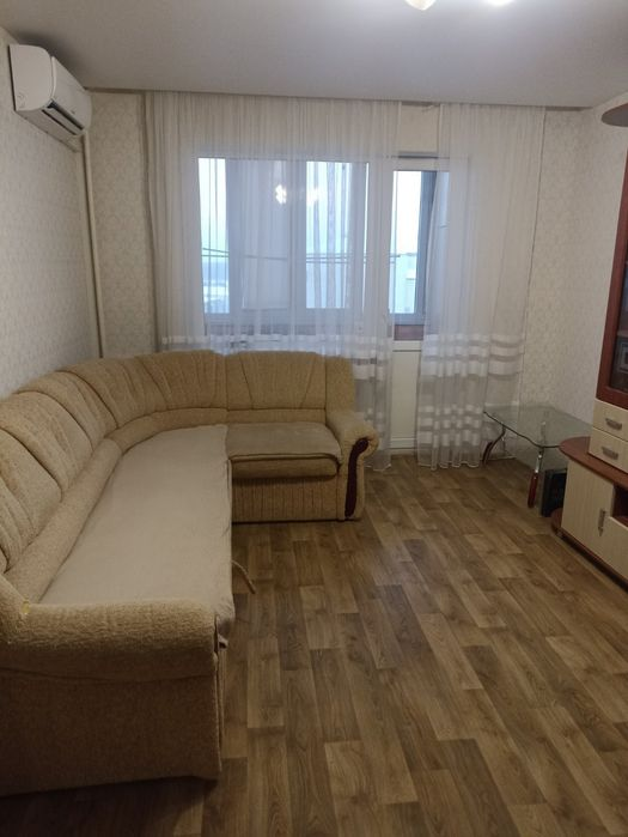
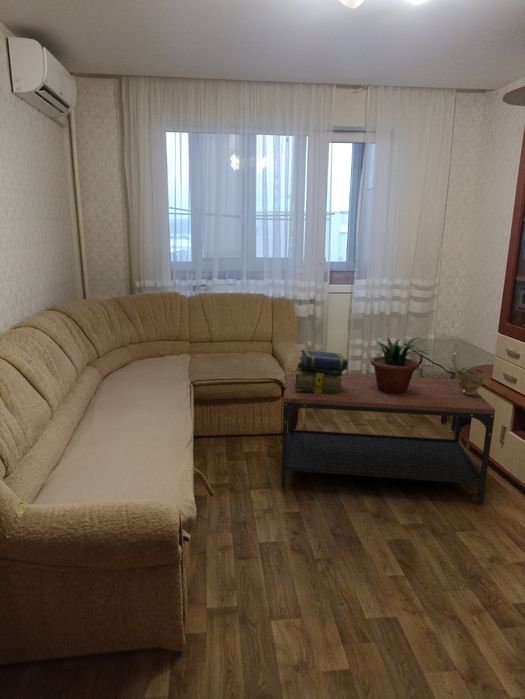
+ stack of books (320, 370)
+ potted plant (399, 365)
+ decorative bowl (469, 382)
+ coffee table (377, 435)
